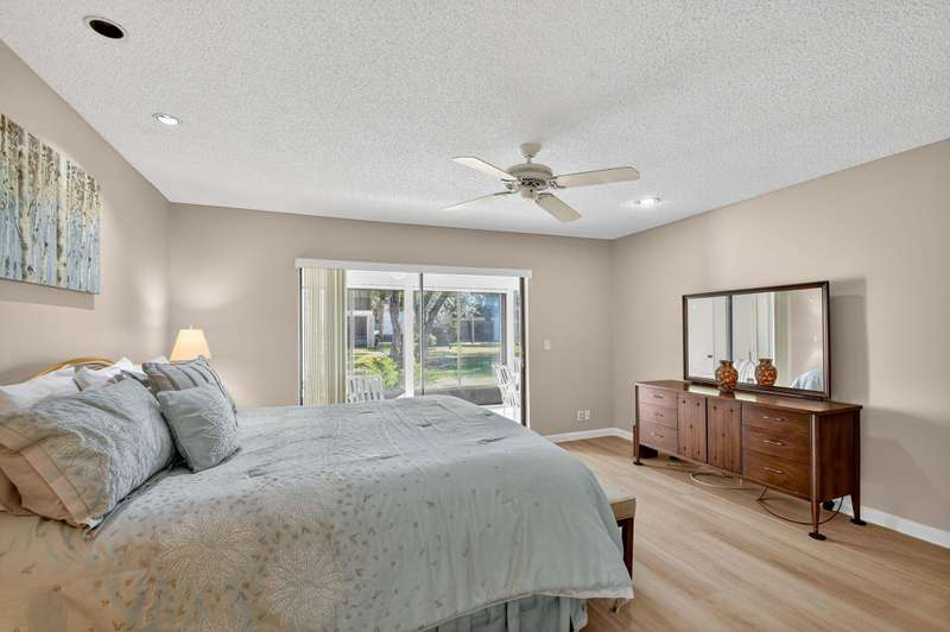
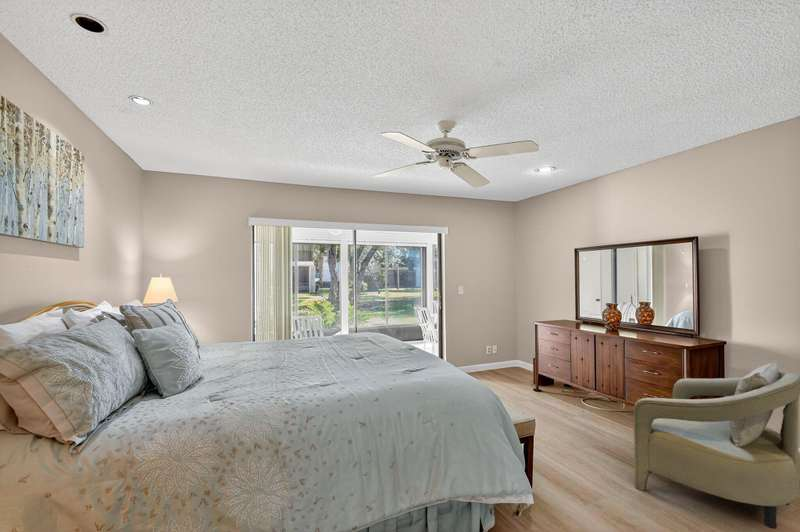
+ armchair (717, 425)
